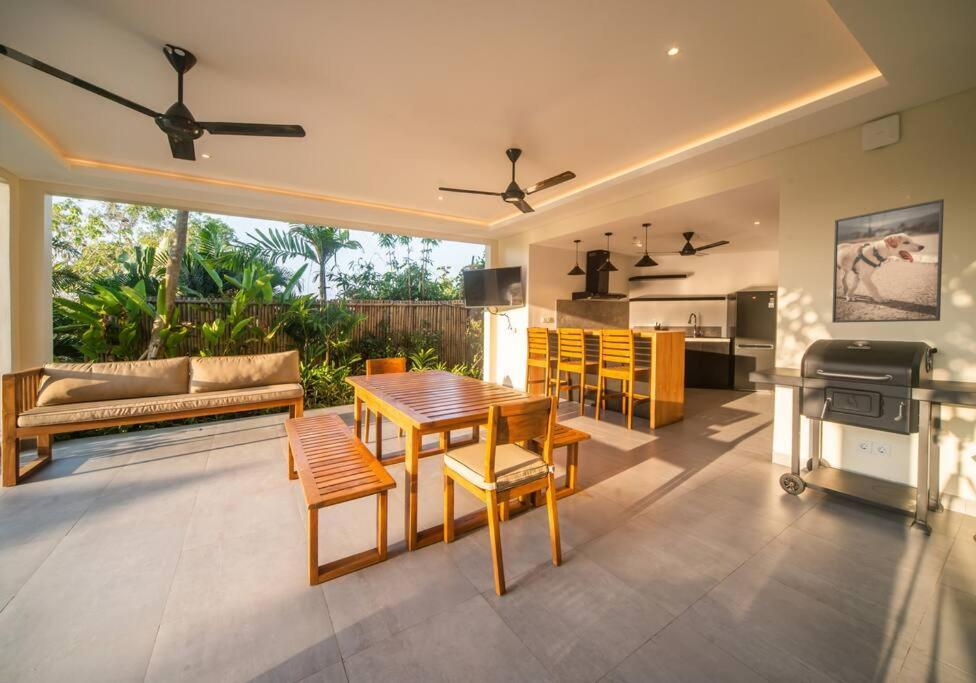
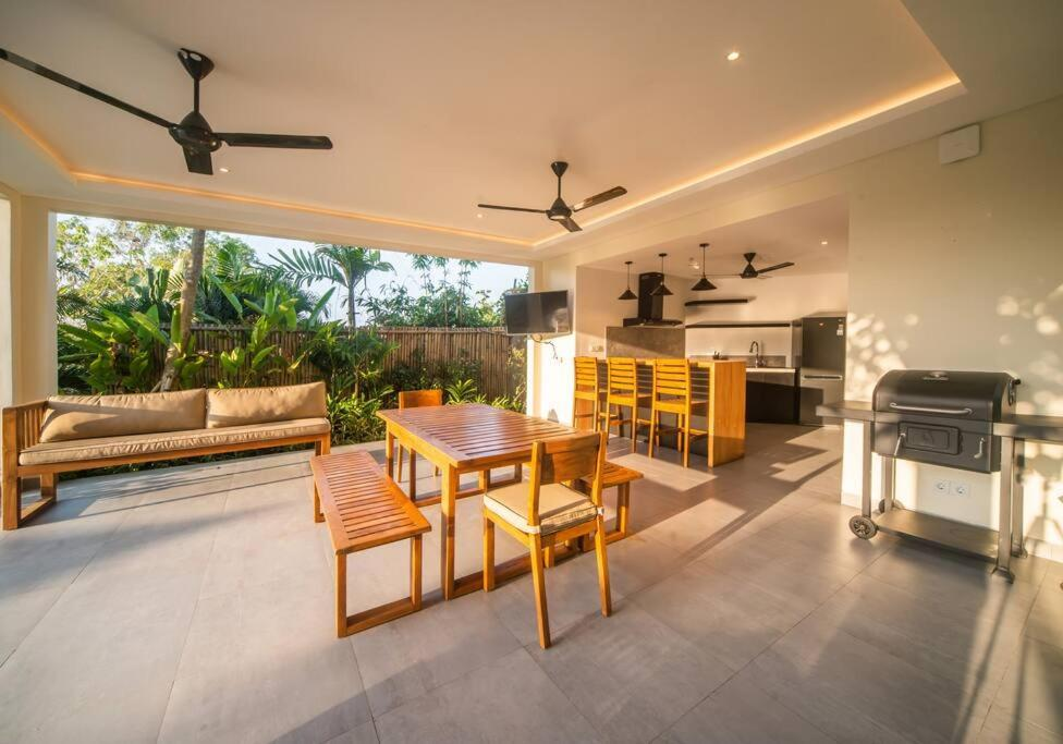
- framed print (883, 266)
